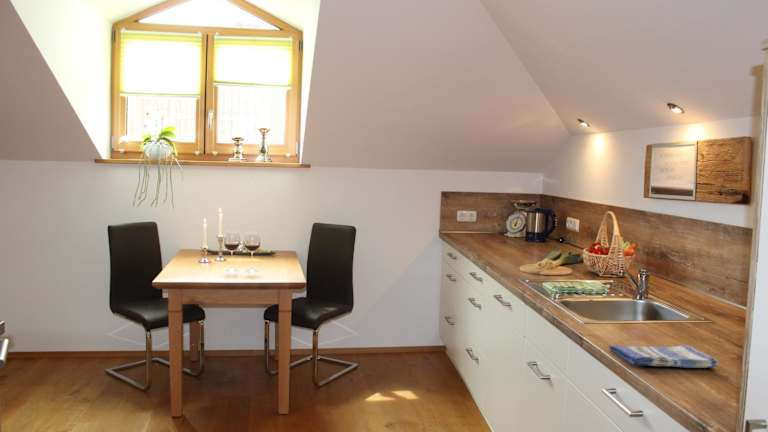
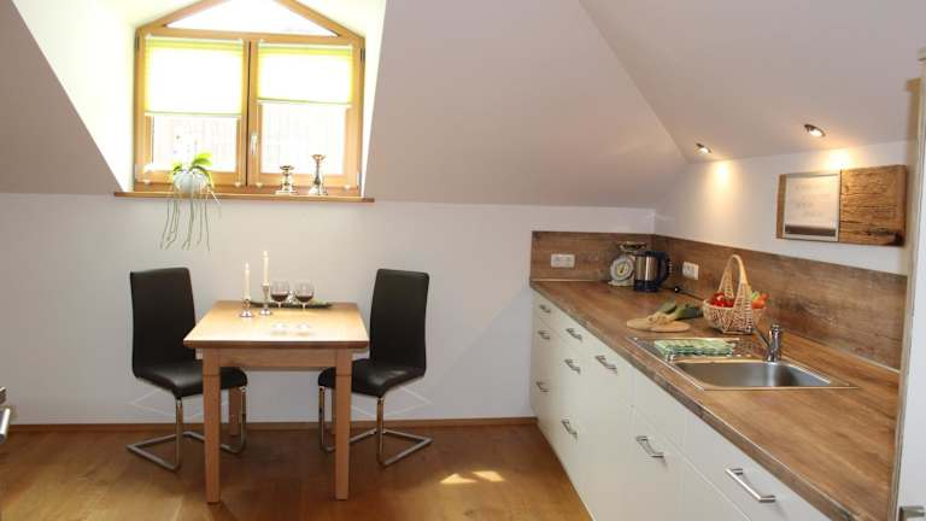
- dish towel (661, 354)
